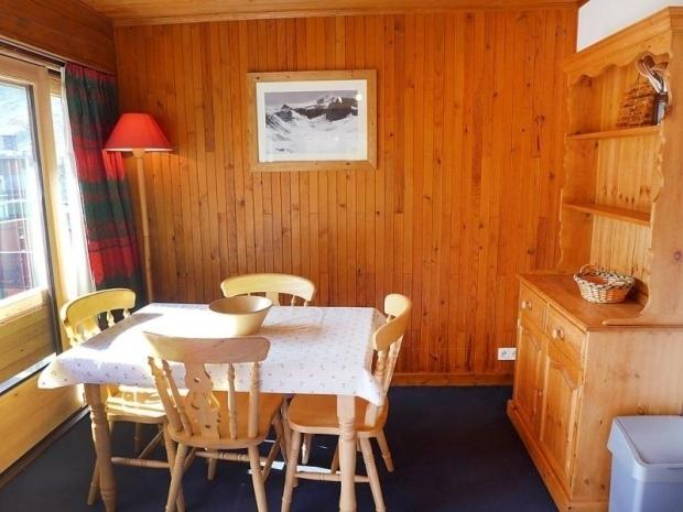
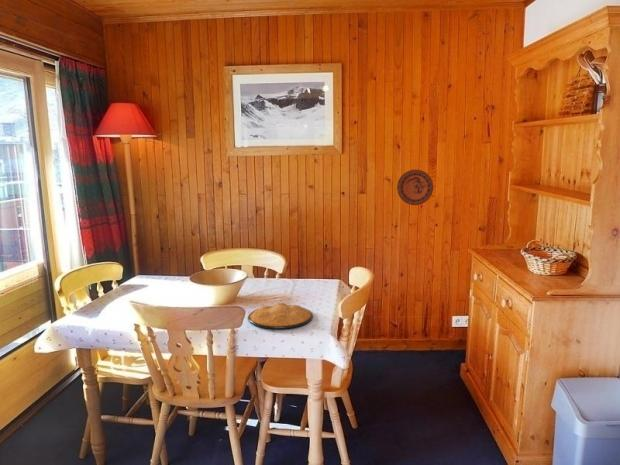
+ decorative plate (415, 187)
+ plate (280, 311)
